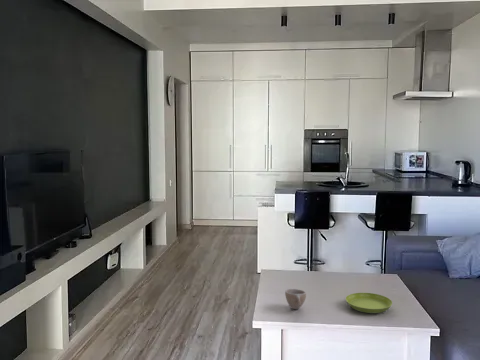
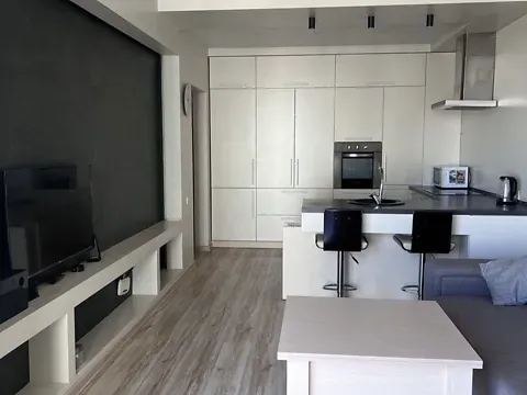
- cup (296, 300)
- saucer (368, 303)
